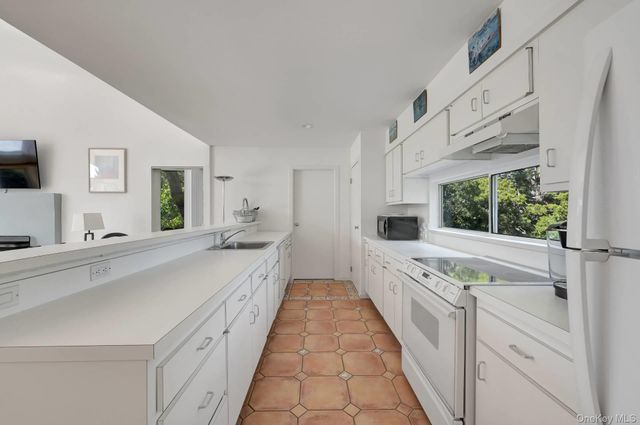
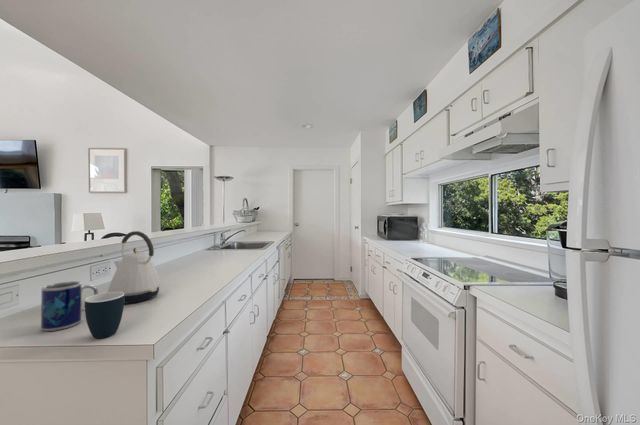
+ mug (71, 302)
+ mug (100, 314)
+ kettle (134, 264)
